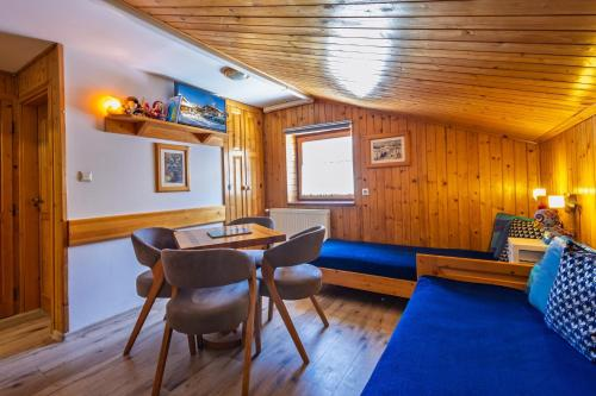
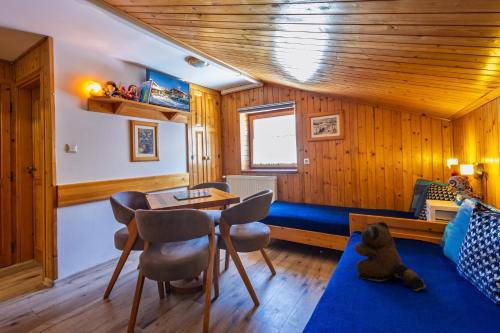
+ teddy bear (391, 250)
